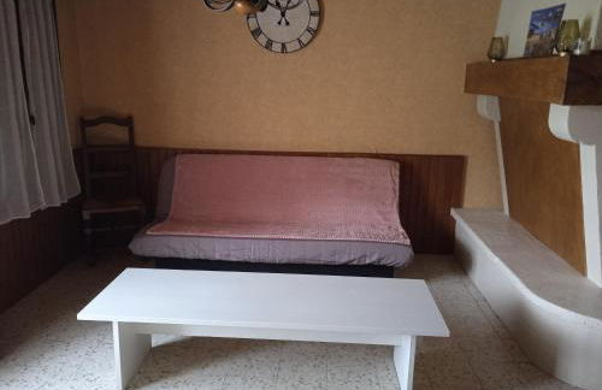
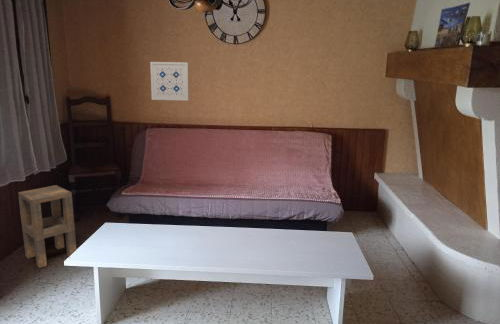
+ side table (48, 224)
+ wall art (169, 81)
